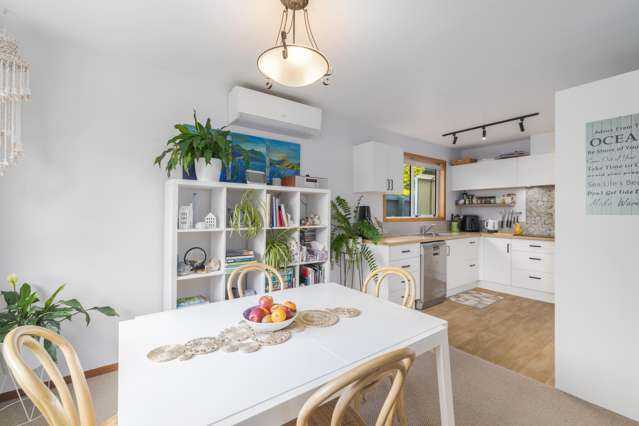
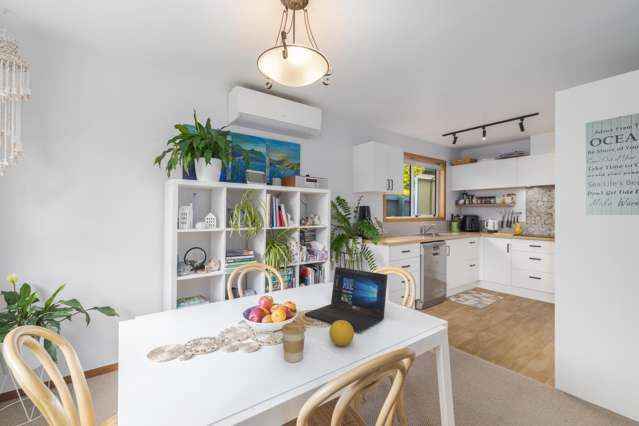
+ laptop (345, 295)
+ fruit (341, 332)
+ coffee cup (293, 340)
